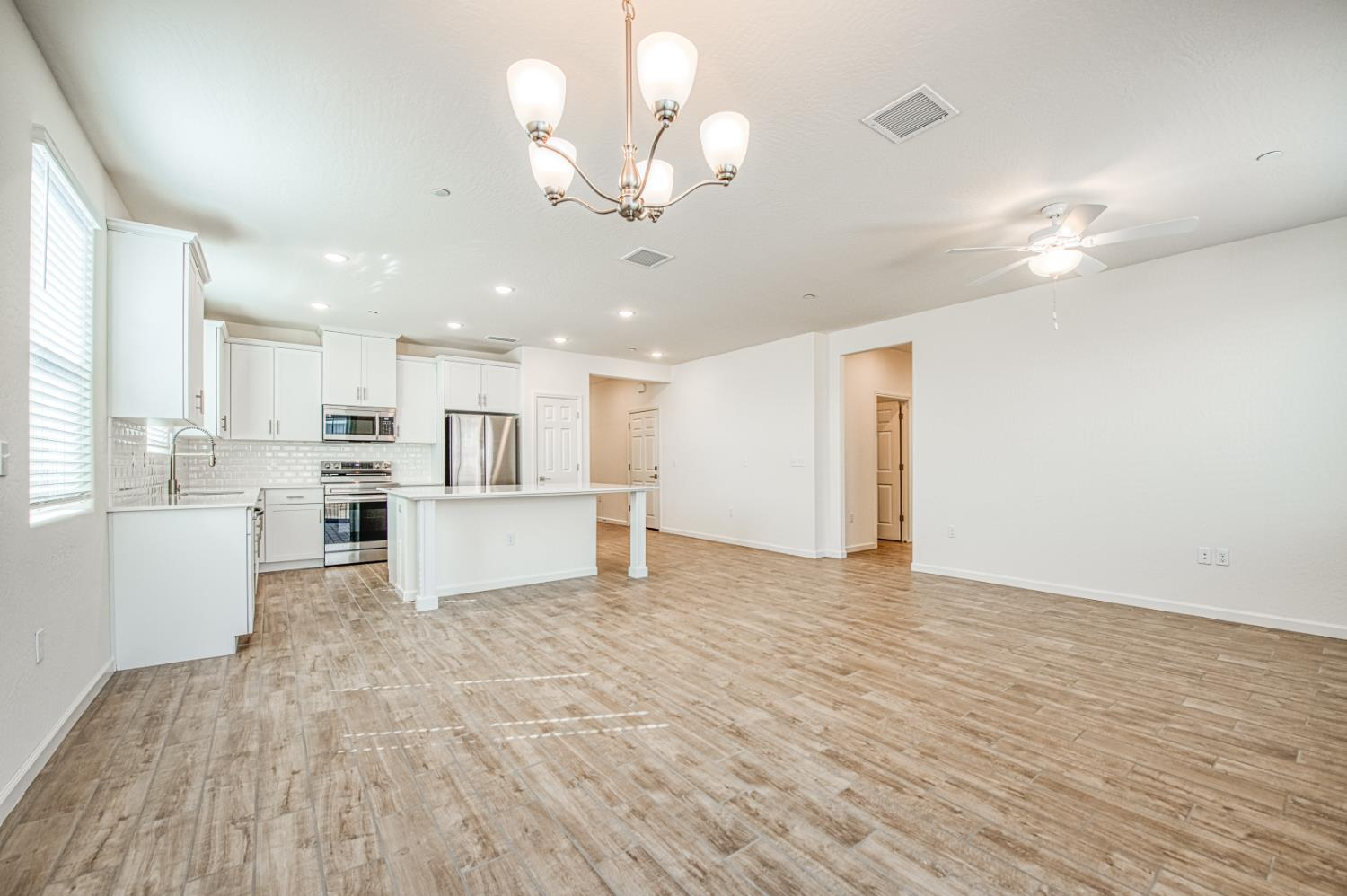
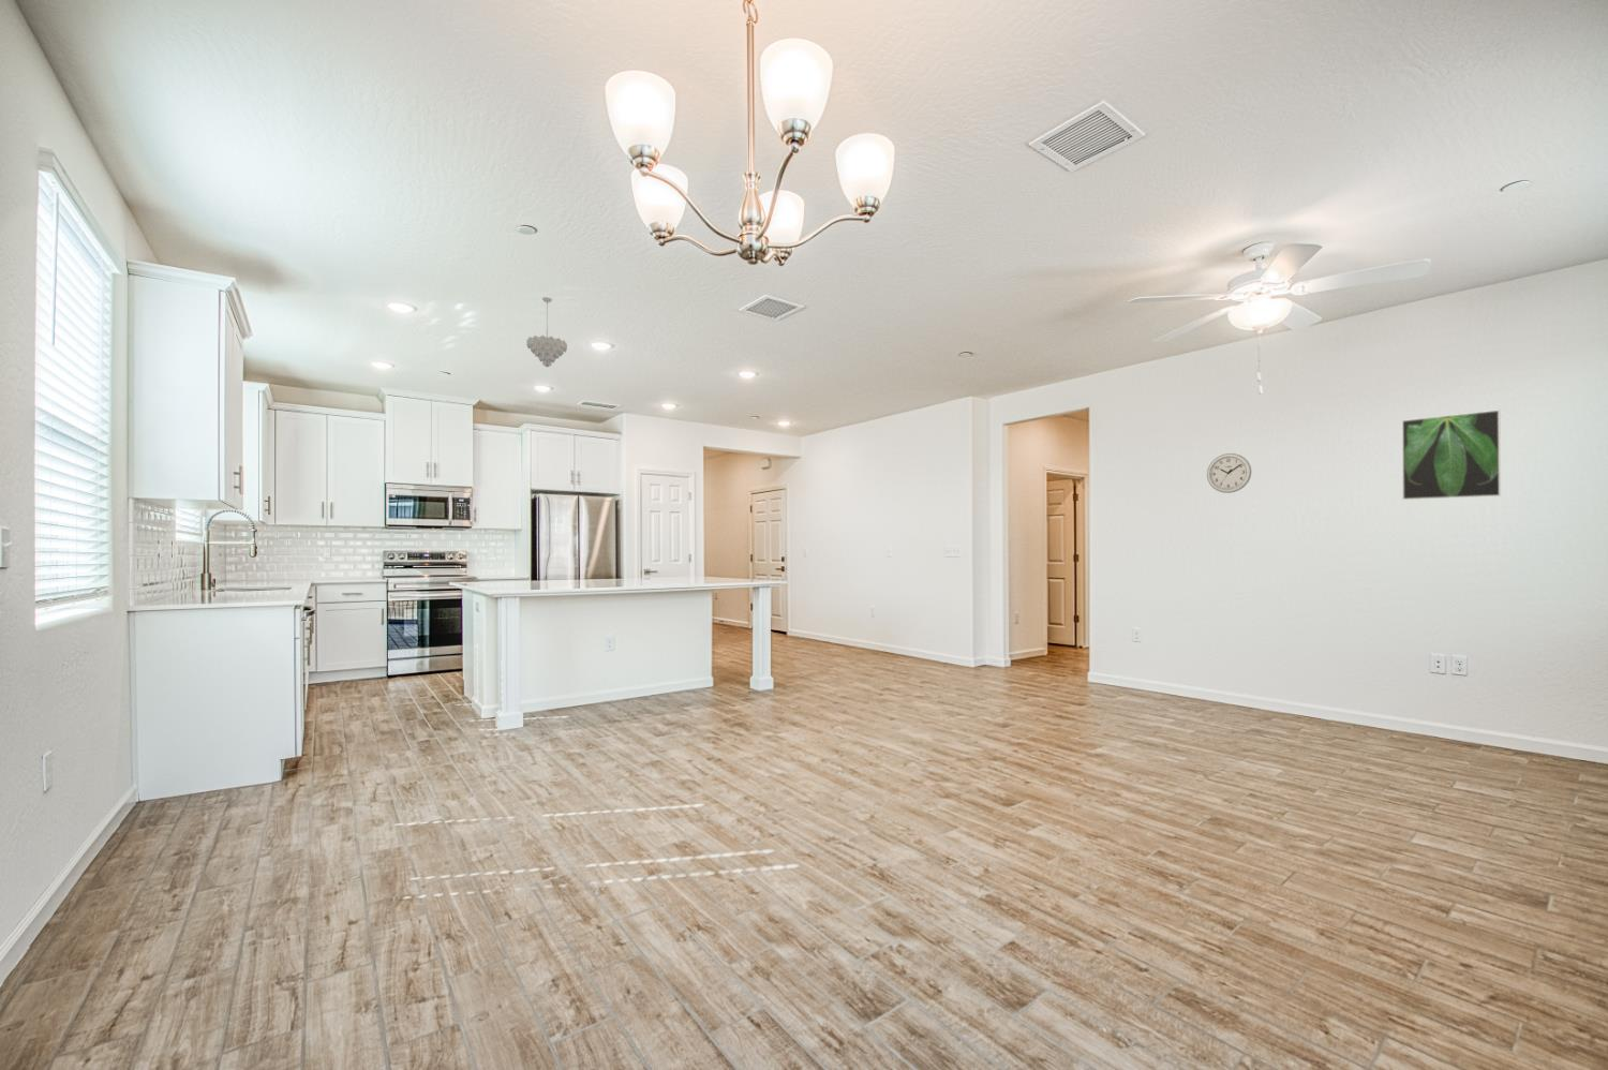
+ wall clock (1227, 473)
+ pendant light (547, 332)
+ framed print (1449, 456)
